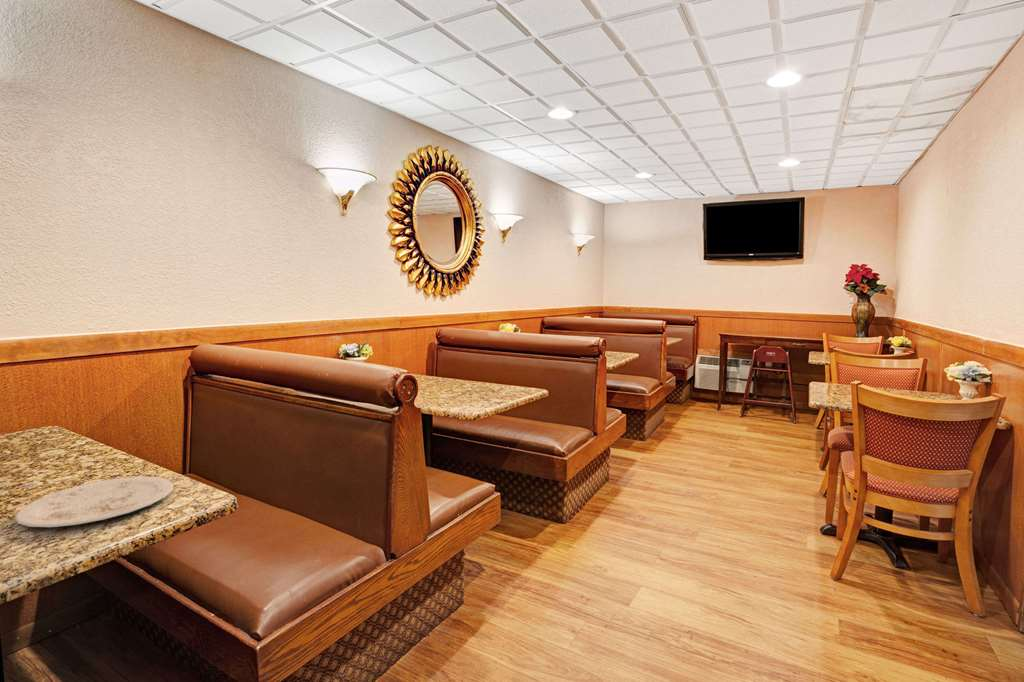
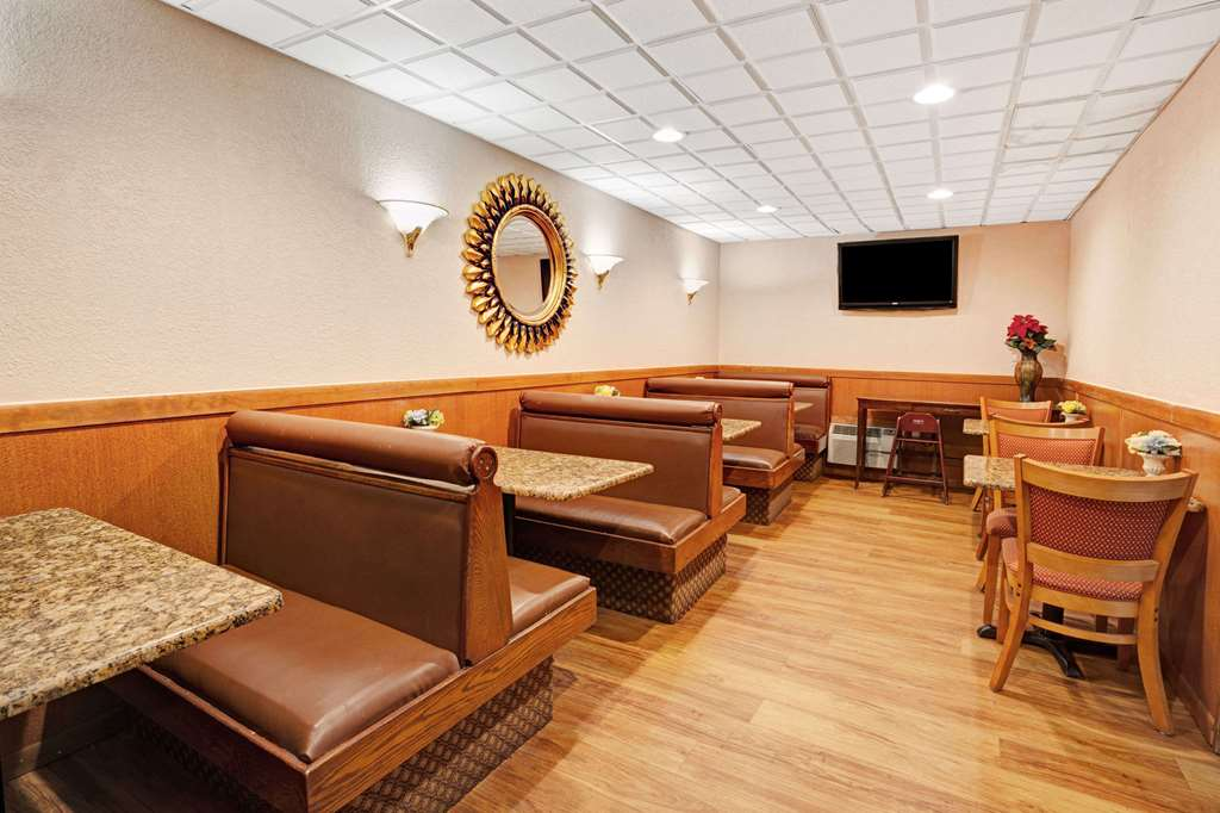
- plate (100, 500)
